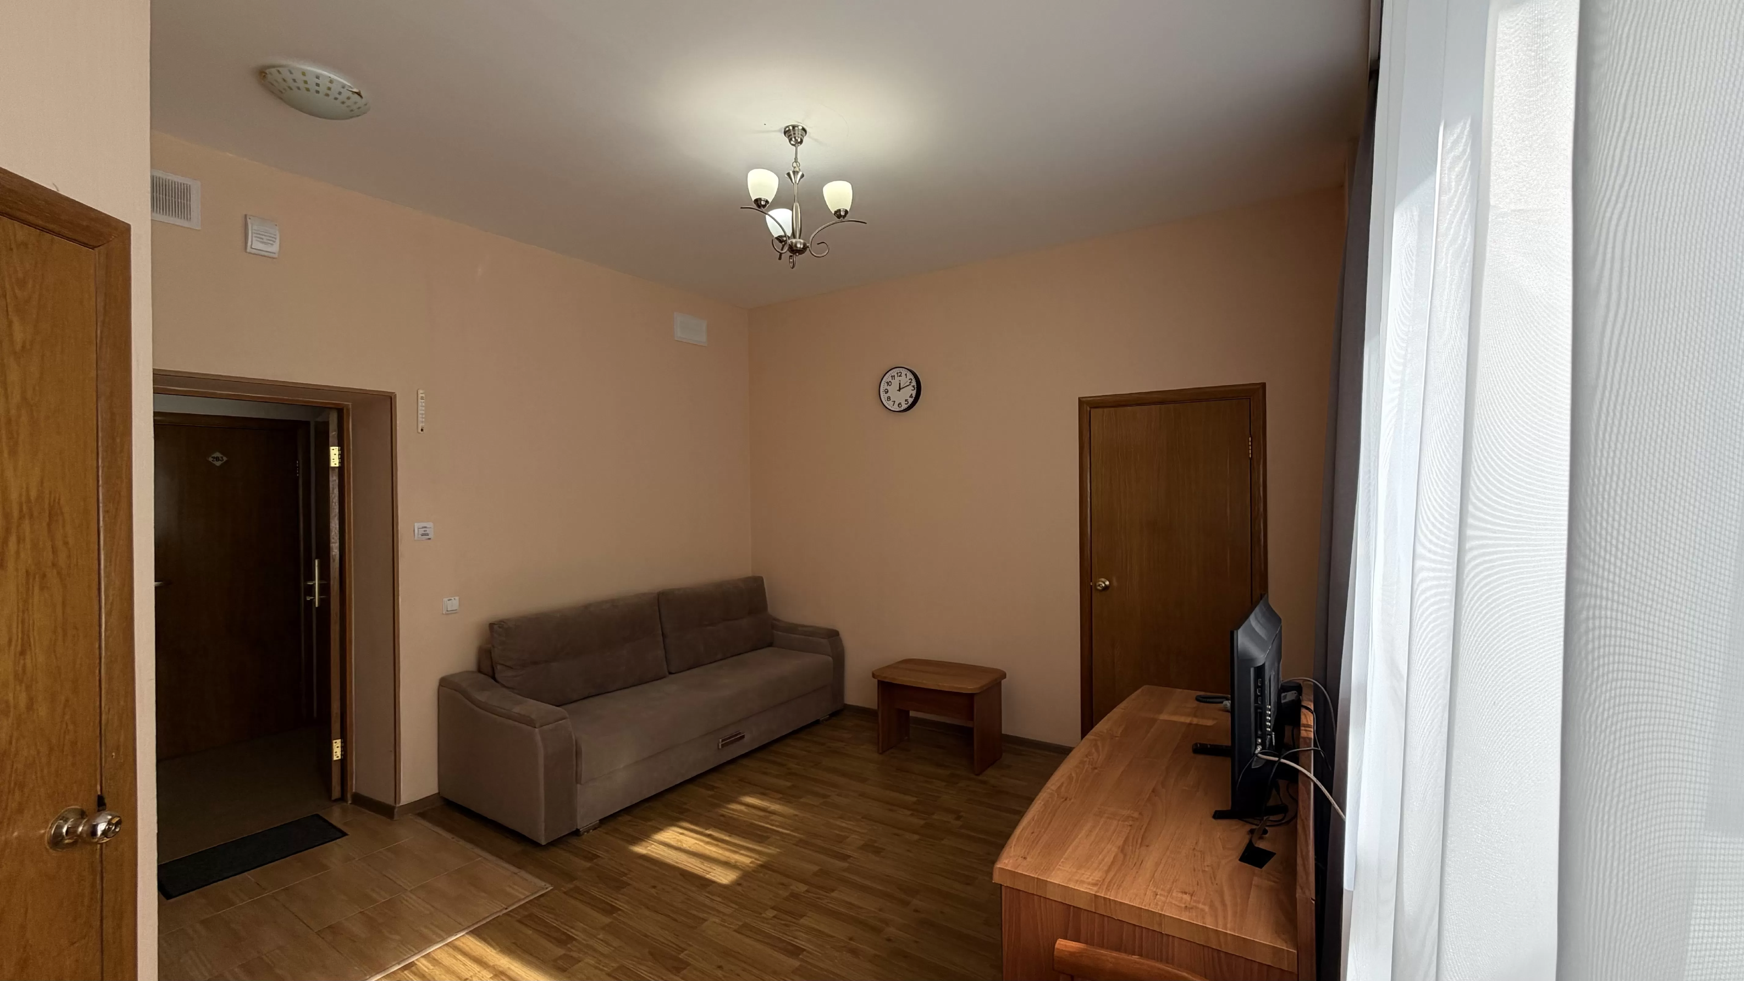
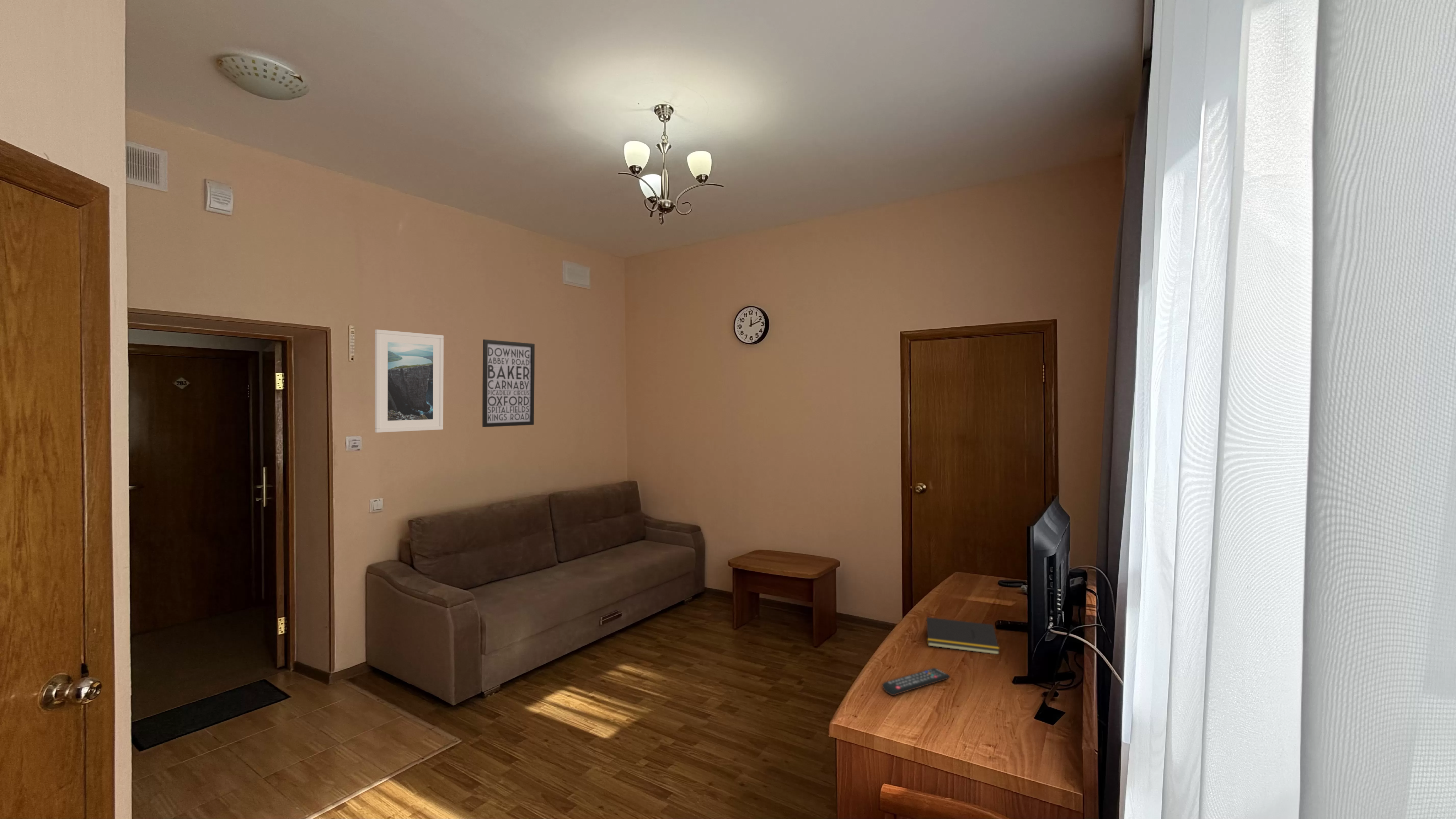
+ remote control (916, 681)
+ wall art (509, 384)
+ notepad (961, 635)
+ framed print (411, 382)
